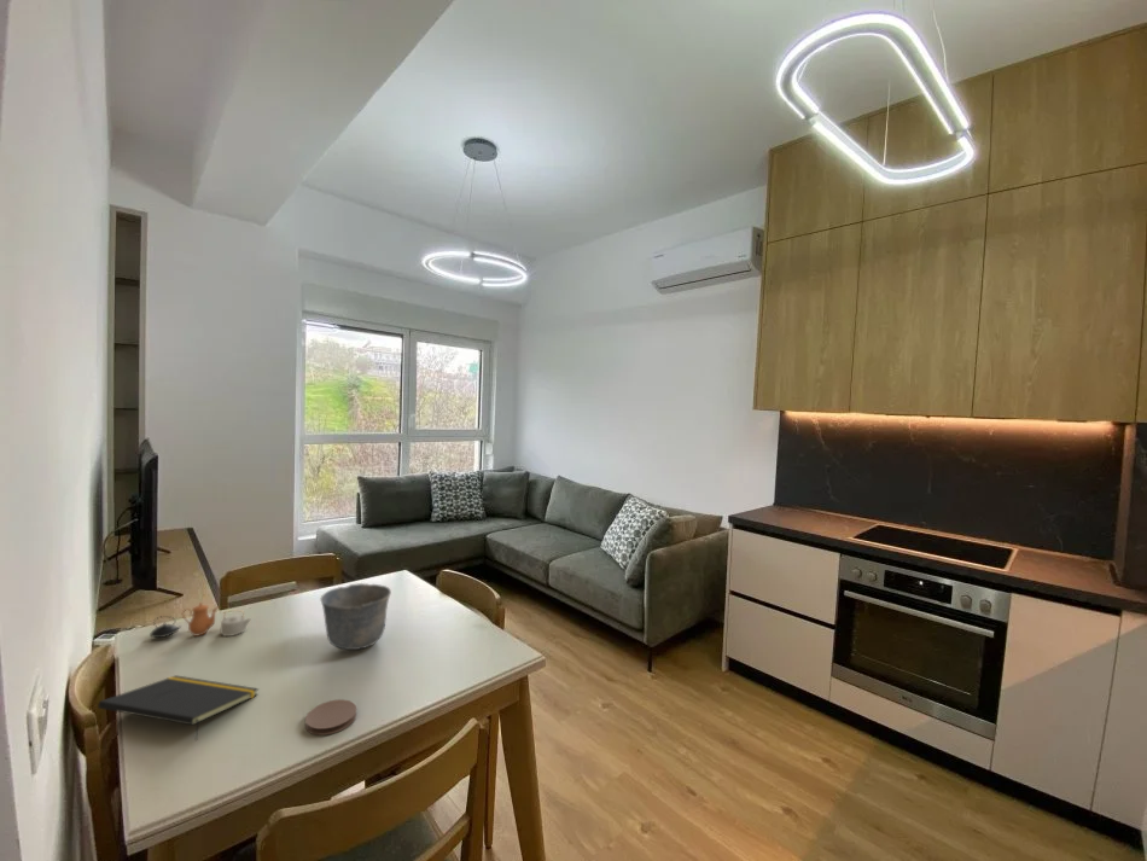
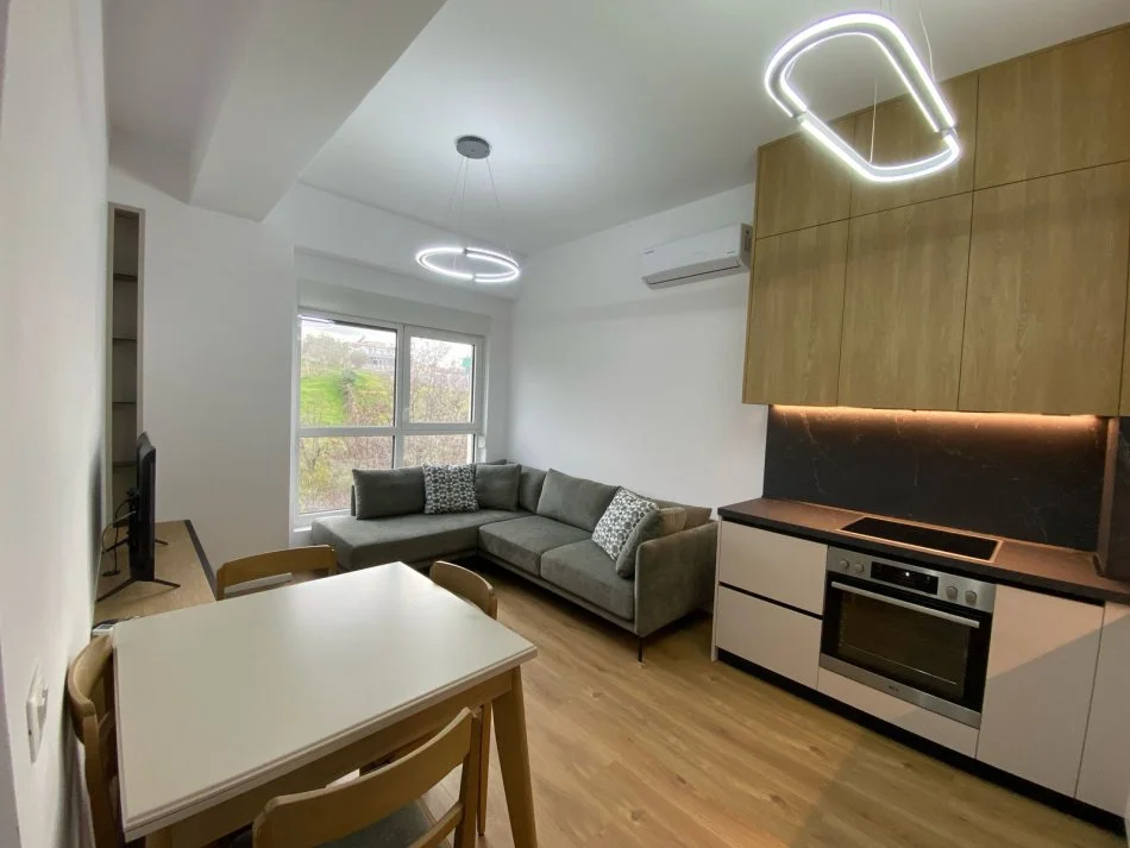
- notepad (182, 698)
- teapot (202, 617)
- coaster (331, 716)
- cup (355, 619)
